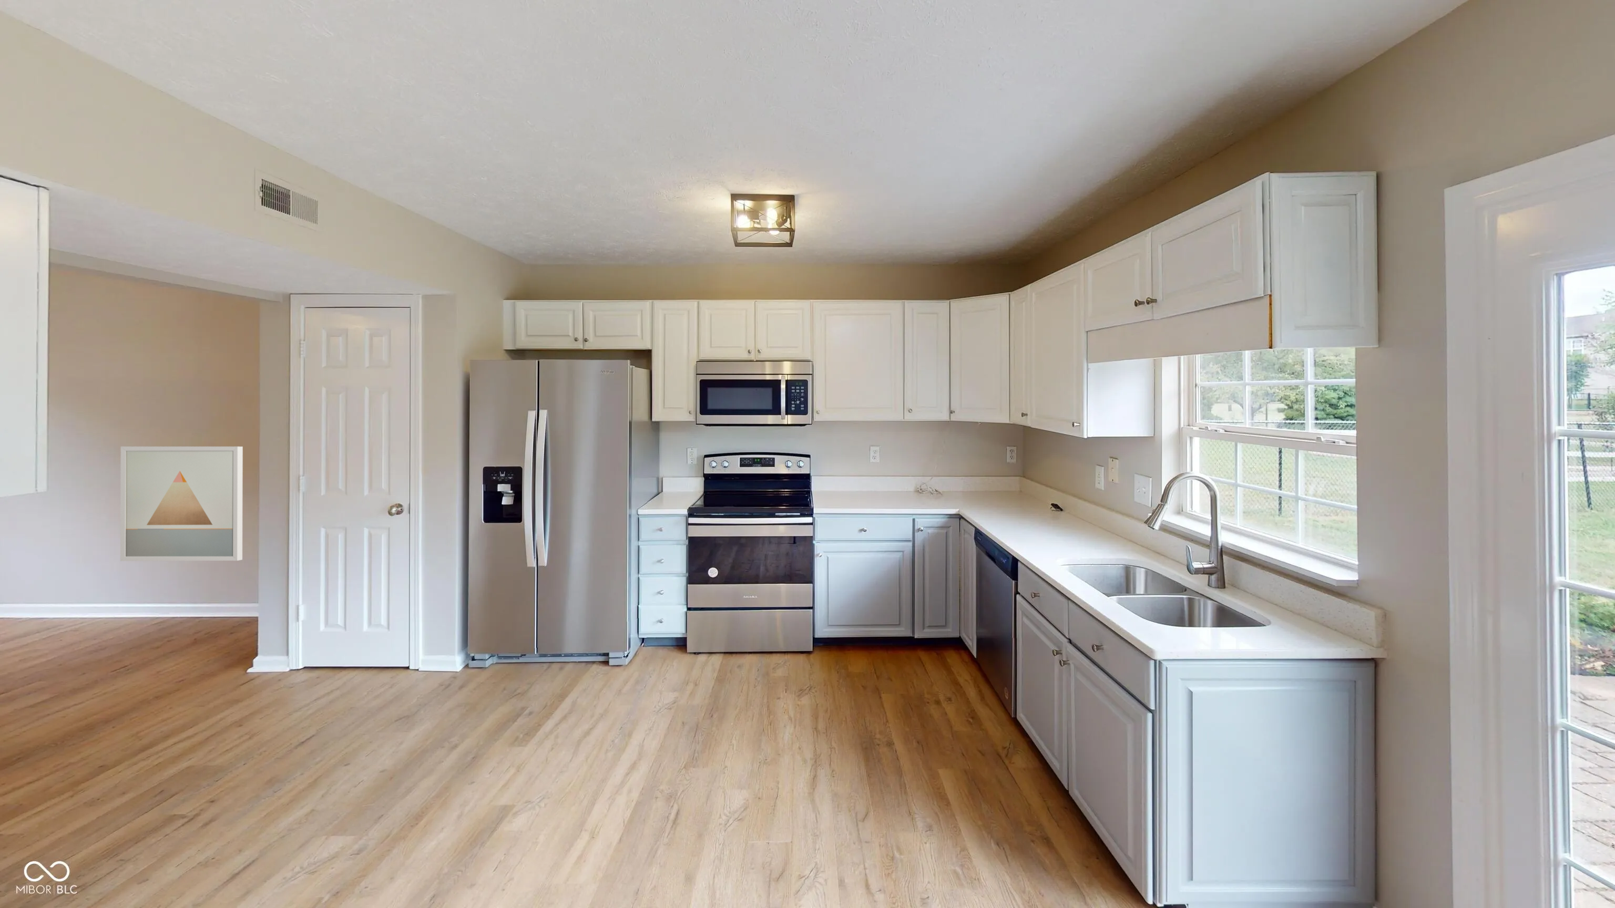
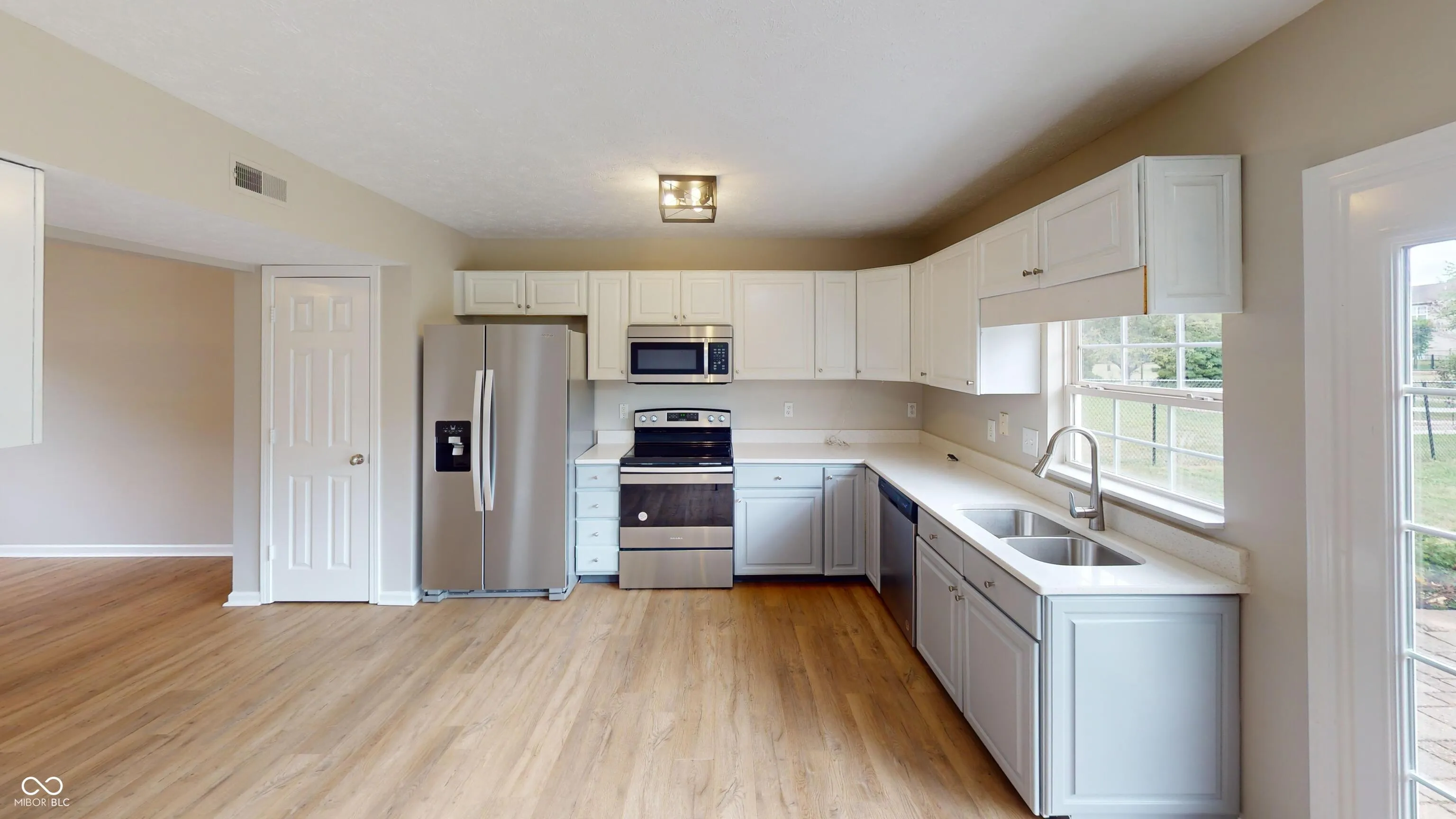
- wall art (182, 503)
